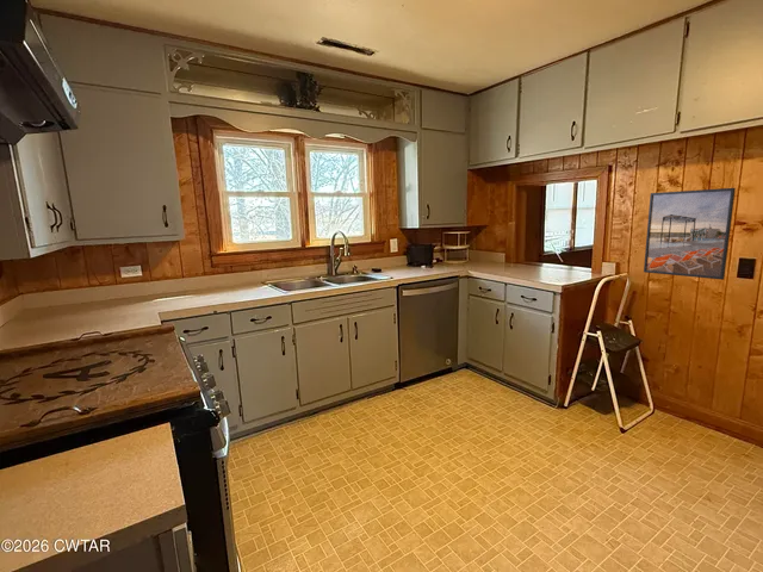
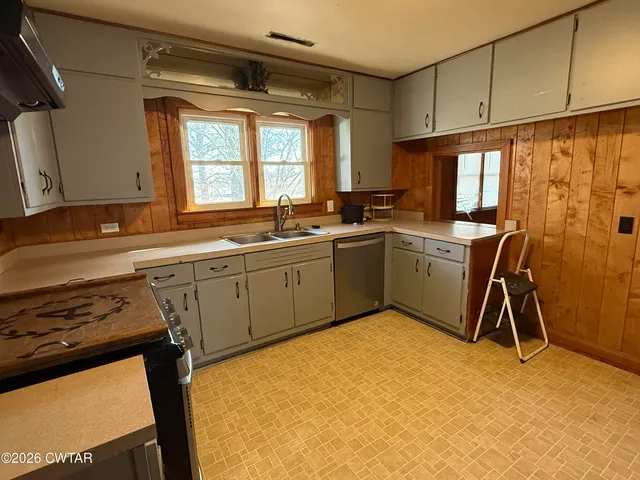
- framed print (684, 234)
